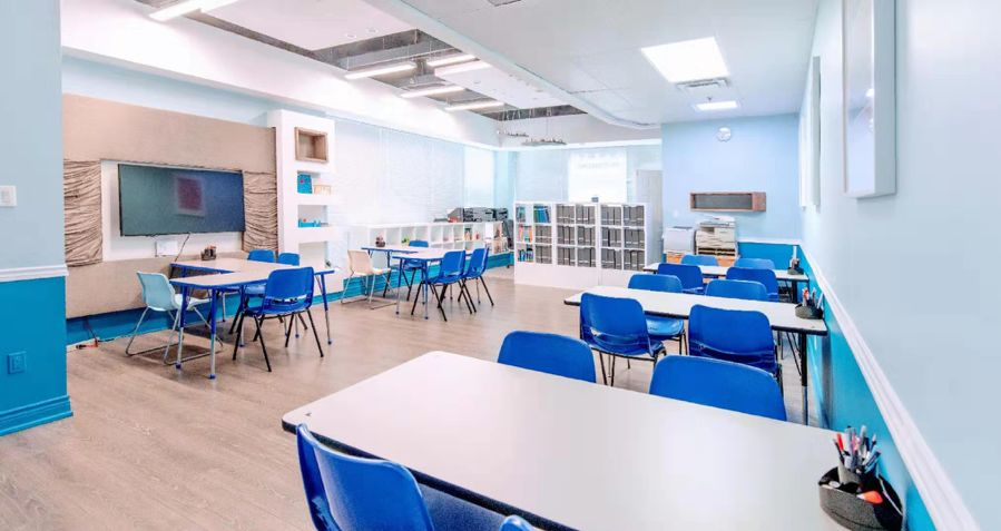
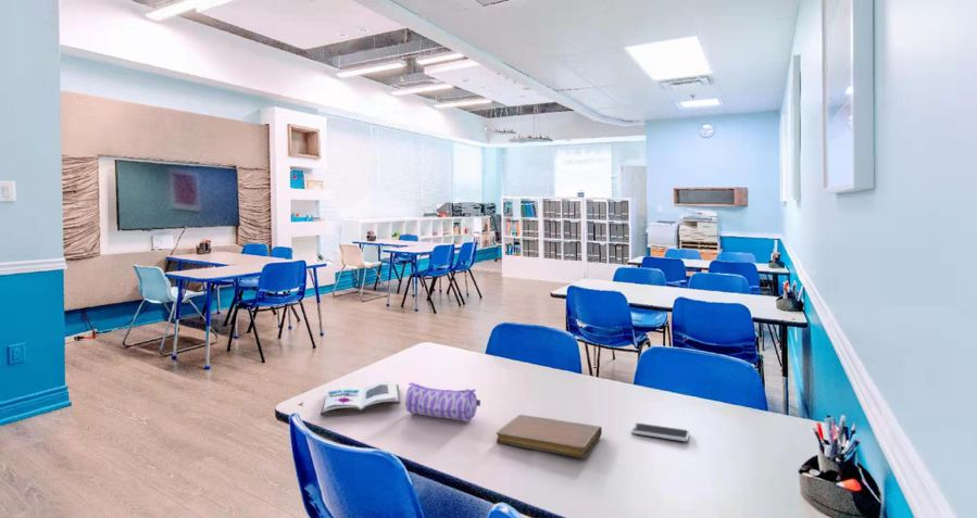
+ smartphone (660, 431)
+ notebook (549, 433)
+ pencil case (441, 401)
+ book (362, 395)
